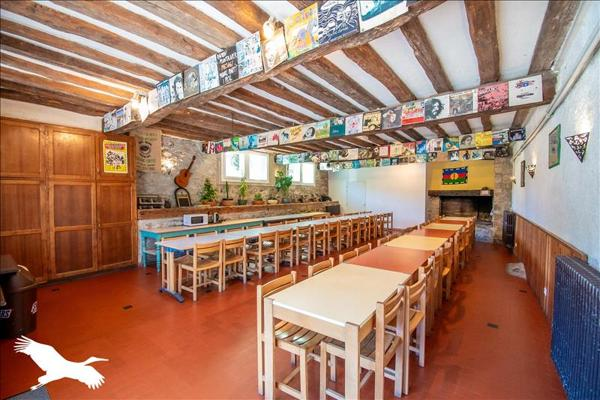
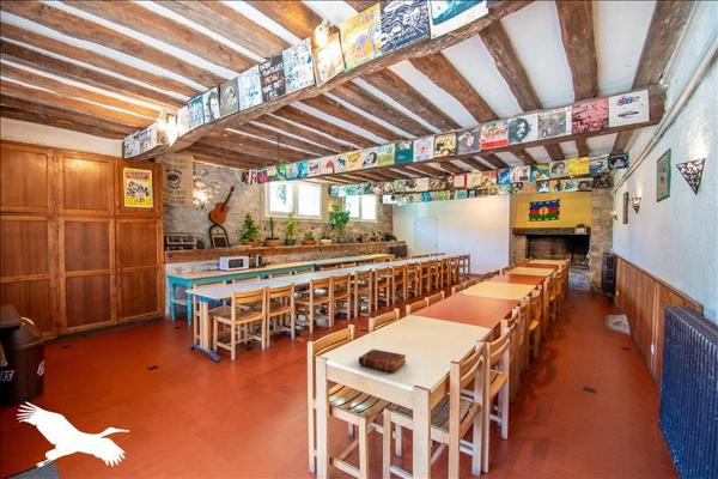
+ book (382, 359)
